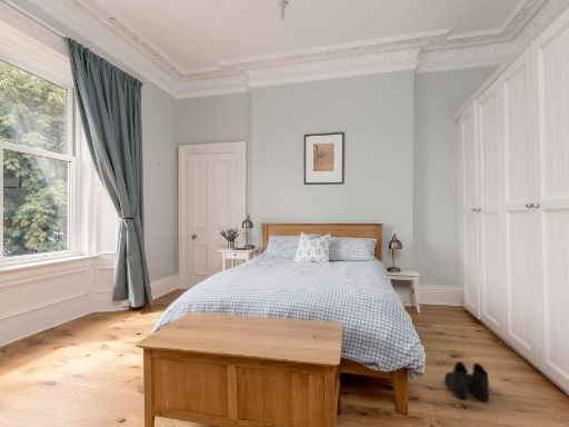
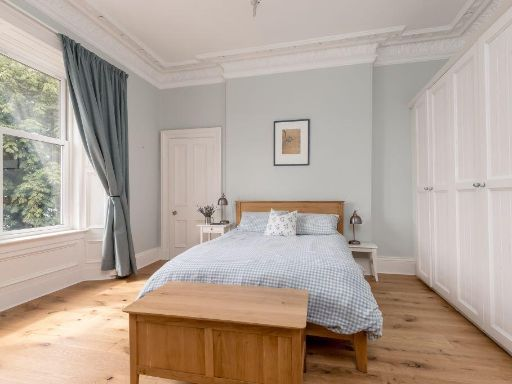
- boots (466, 375)
